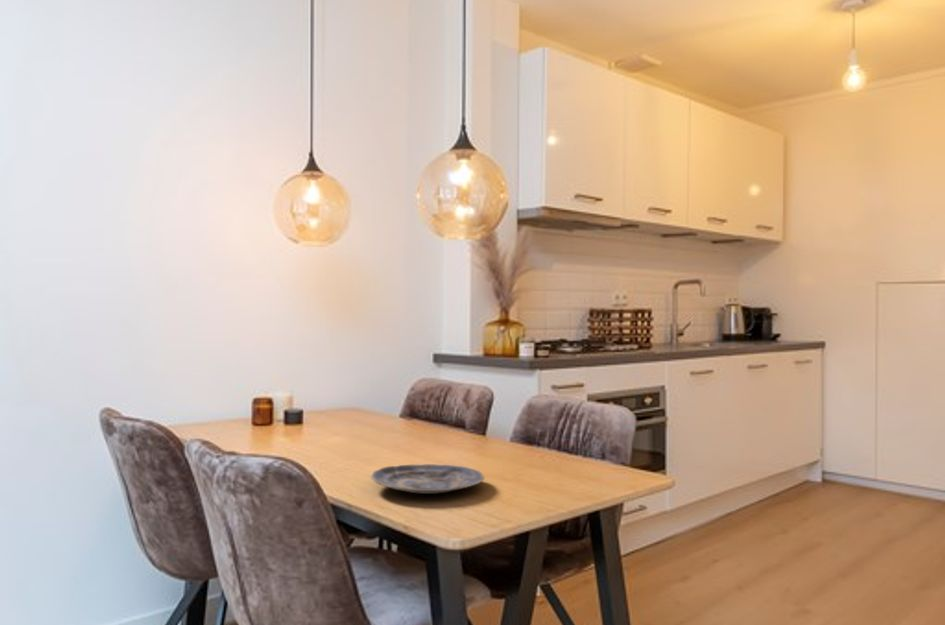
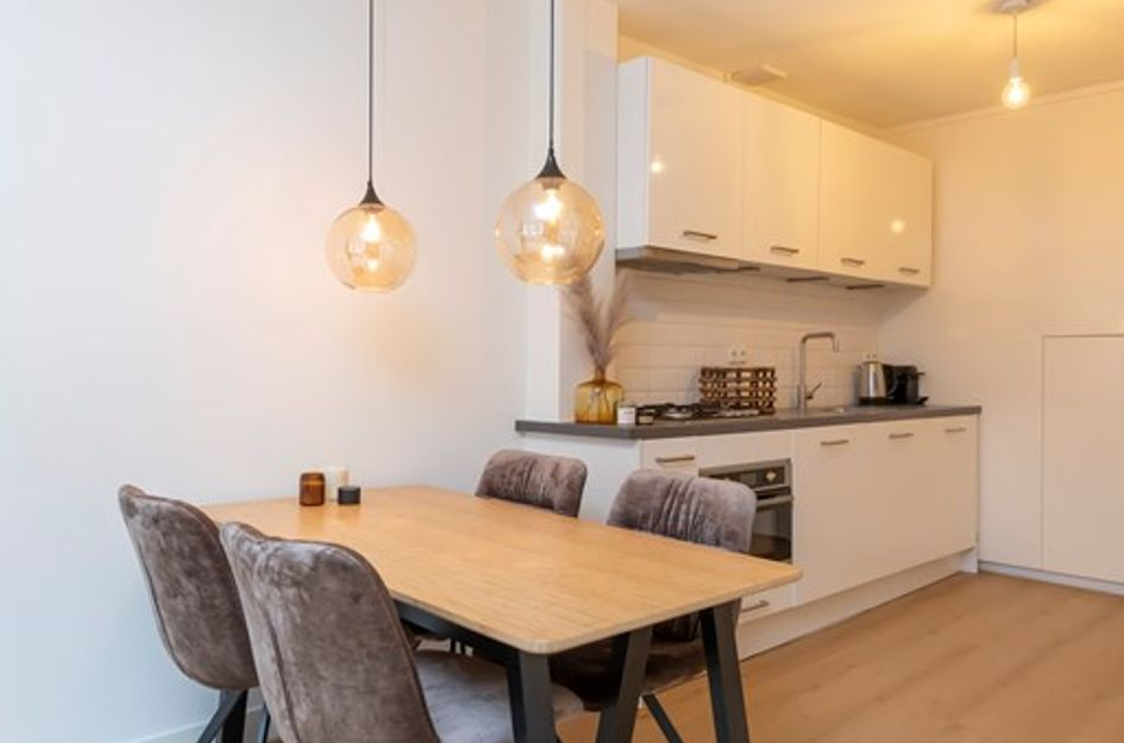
- plate (427, 480)
